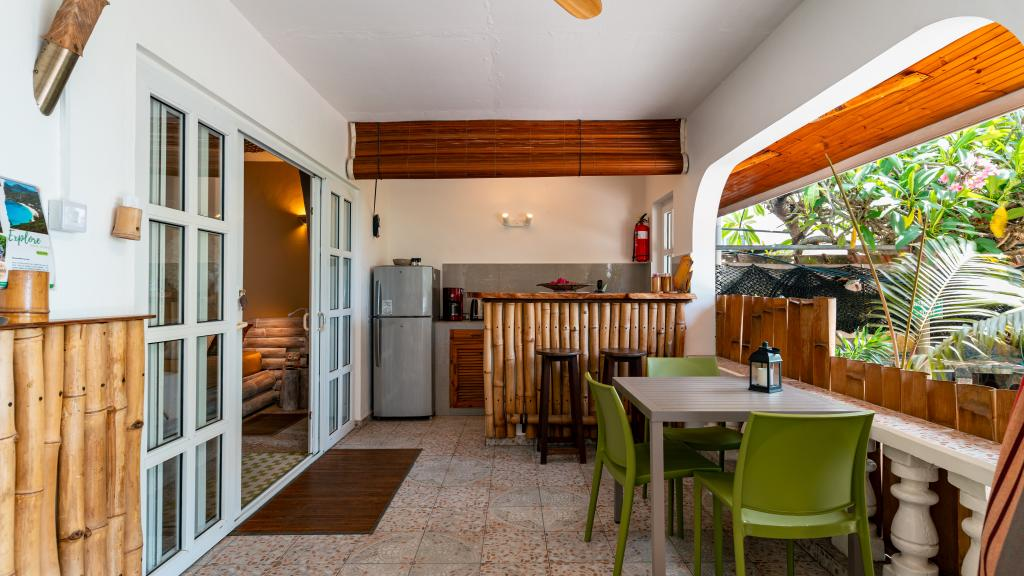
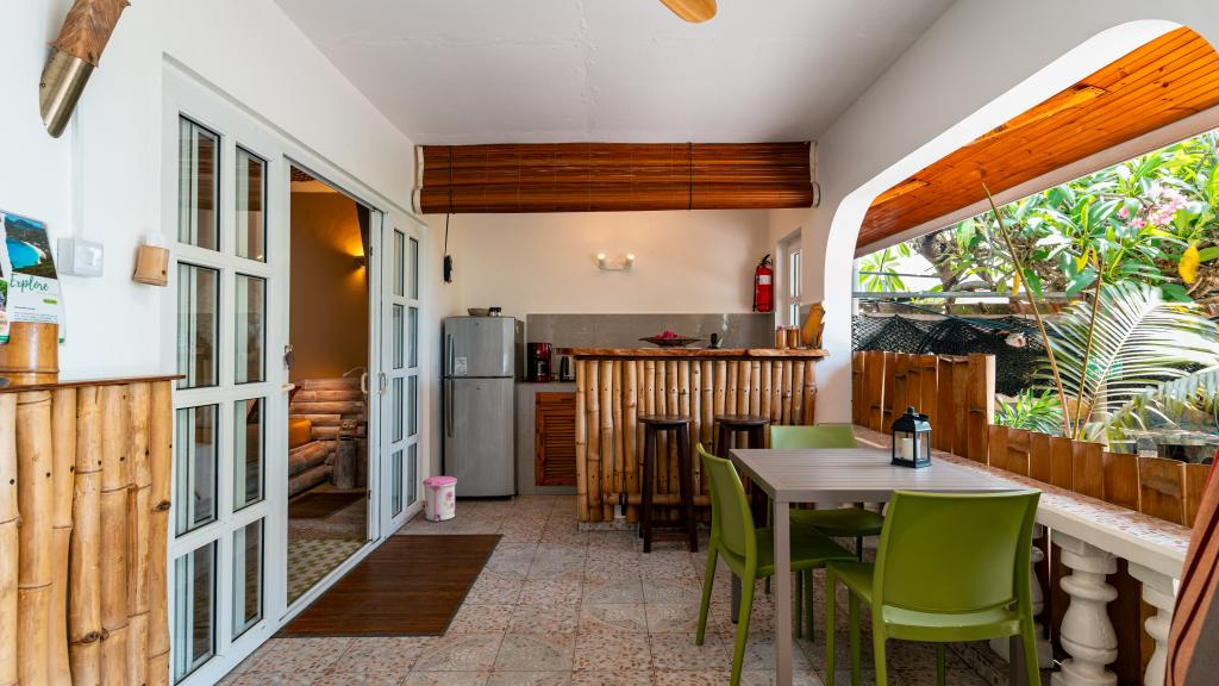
+ trash can (439, 497)
